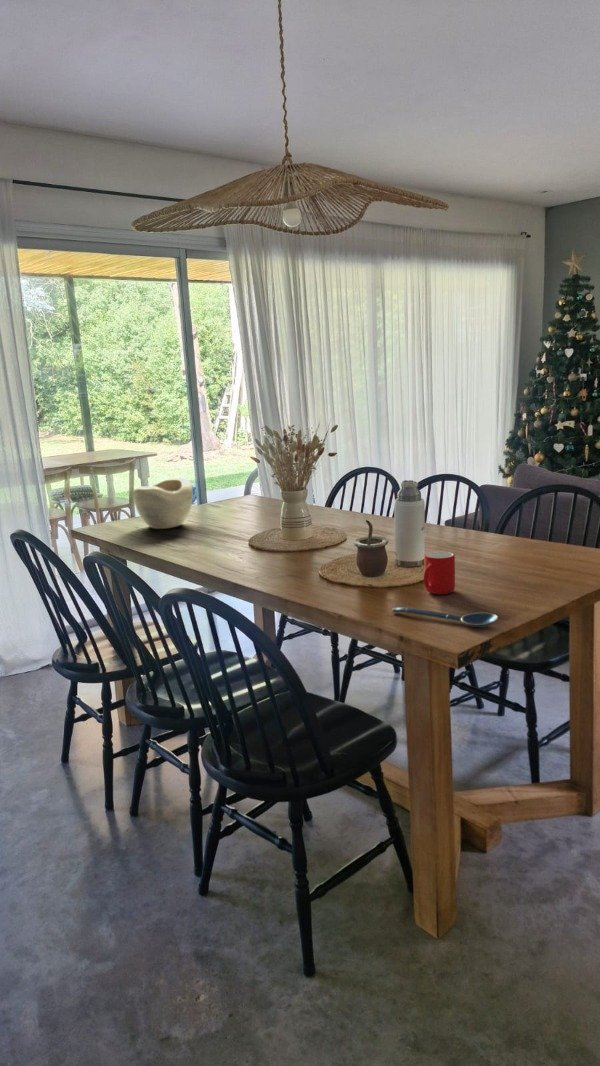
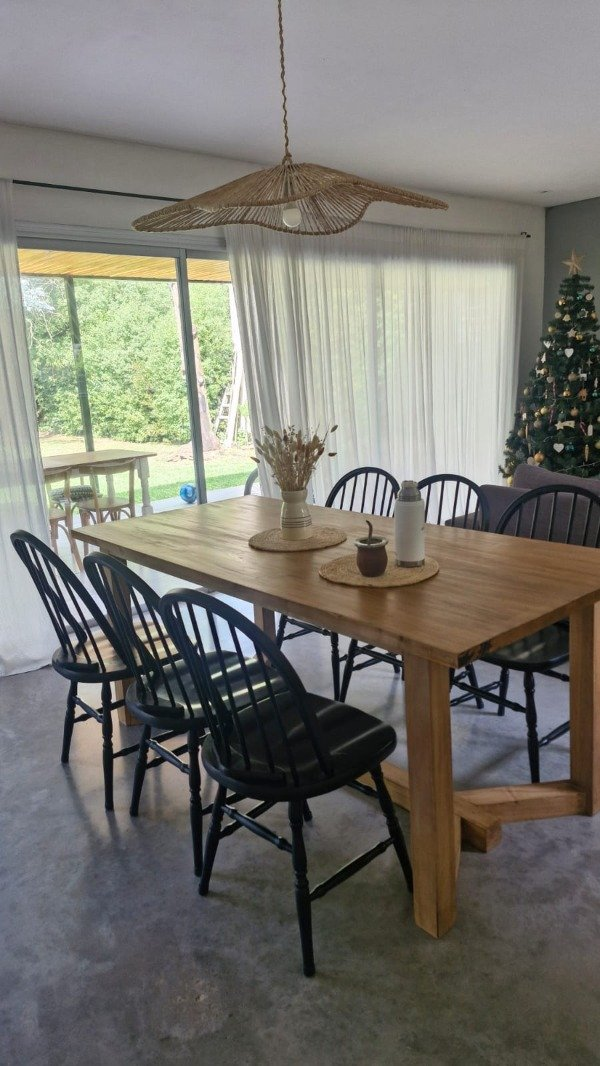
- decorative bowl (164, 503)
- cup (436, 574)
- spoon (444, 613)
